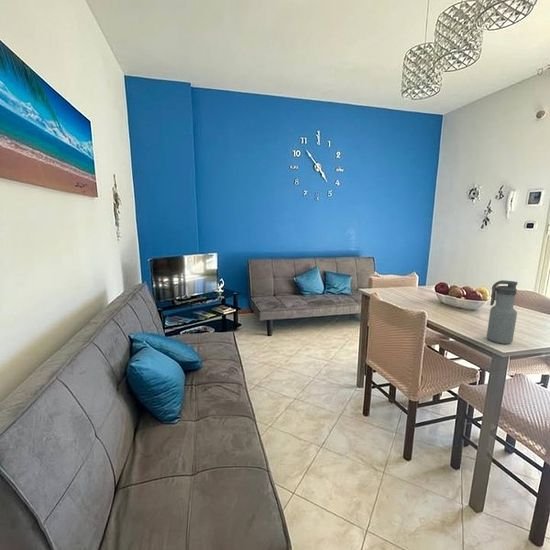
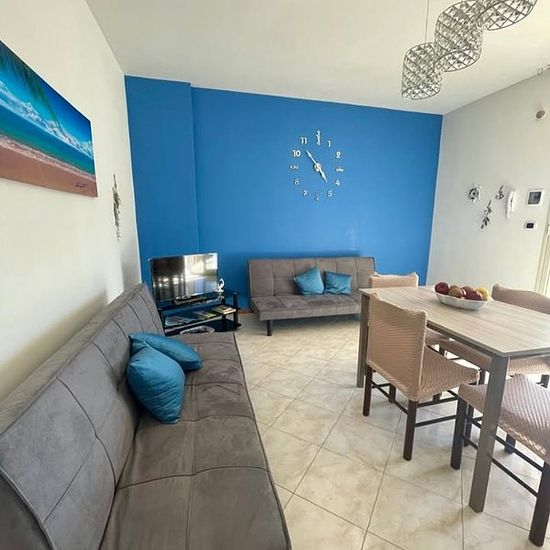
- water bottle (502, 311)
